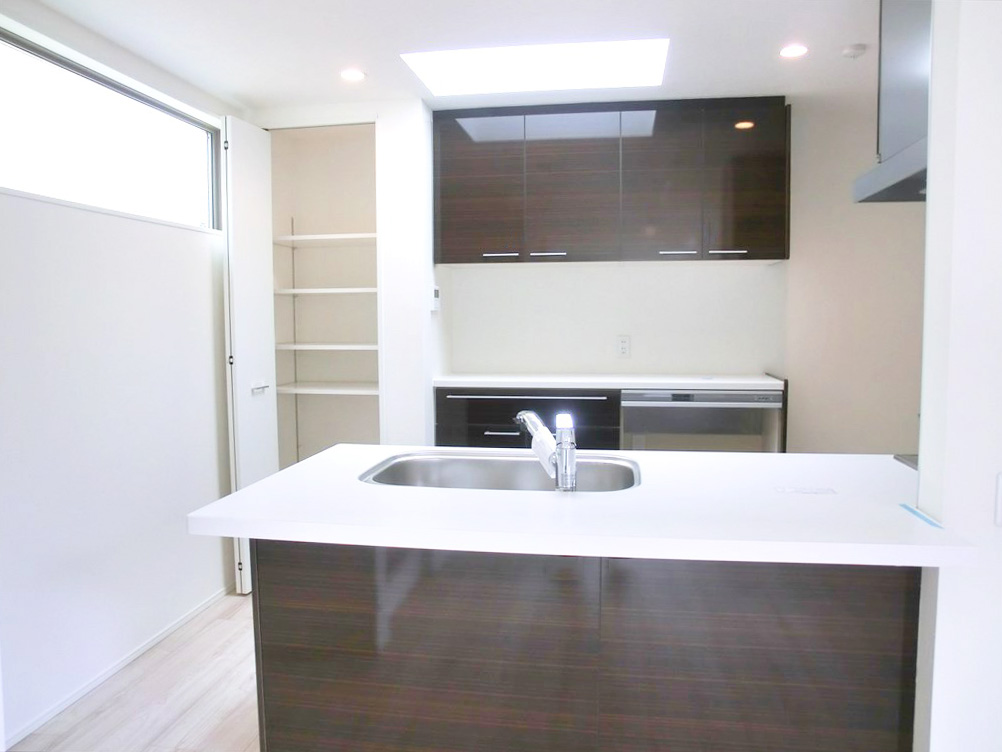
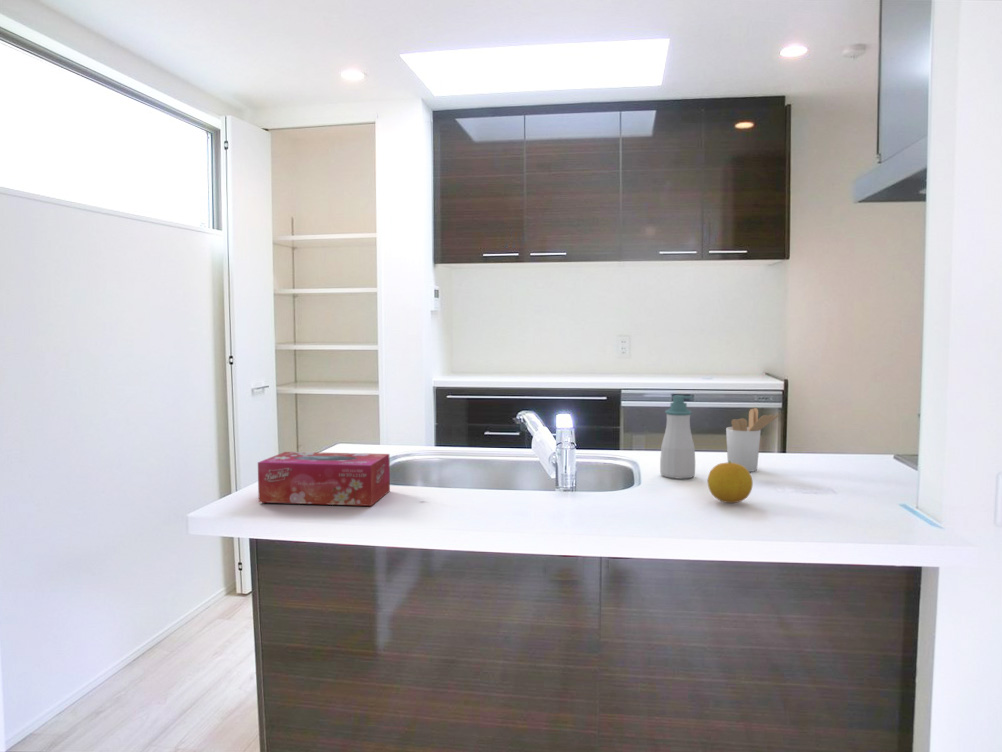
+ soap bottle (678, 436)
+ fruit (729, 482)
+ utensil holder (751, 440)
+ tissue box (326, 477)
